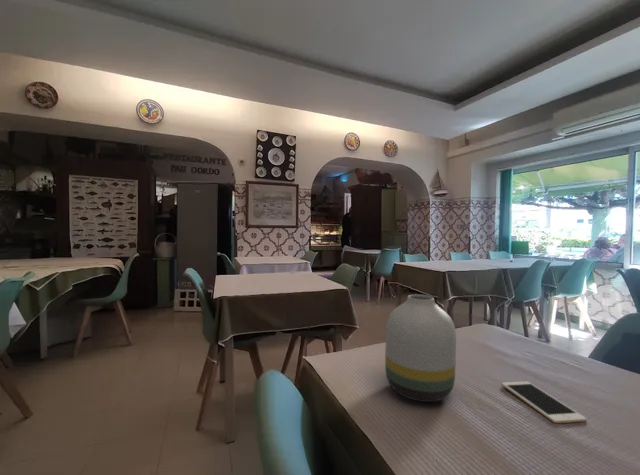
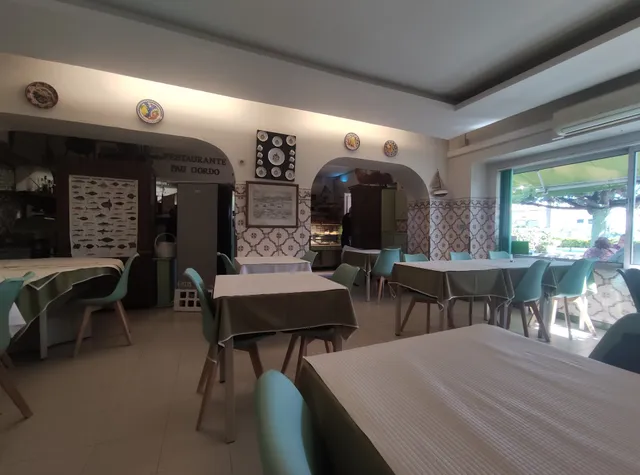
- cell phone (539, 400)
- vase (419, 343)
